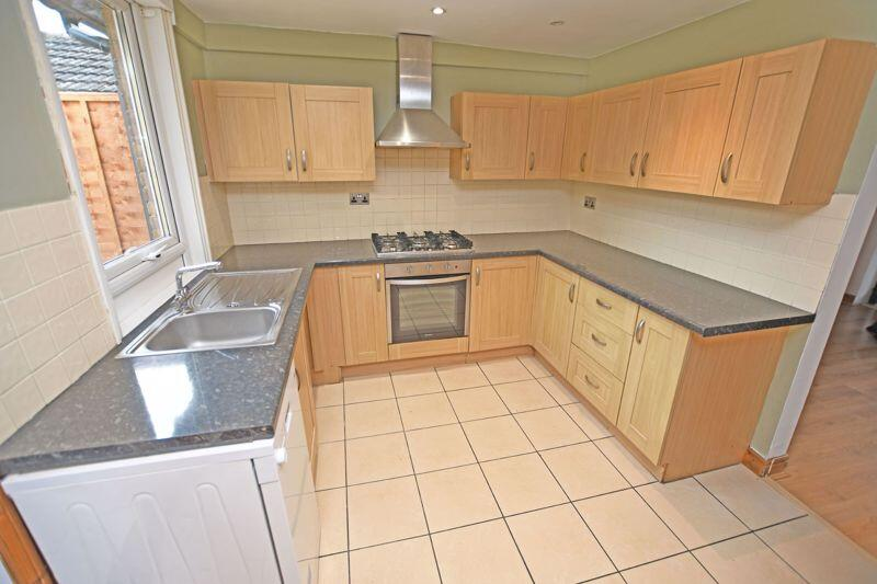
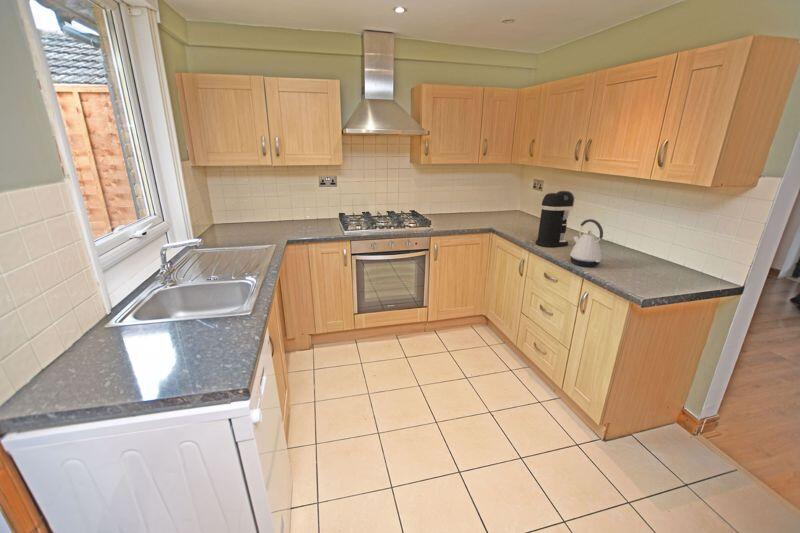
+ coffee maker (555, 218)
+ kettle (587, 241)
